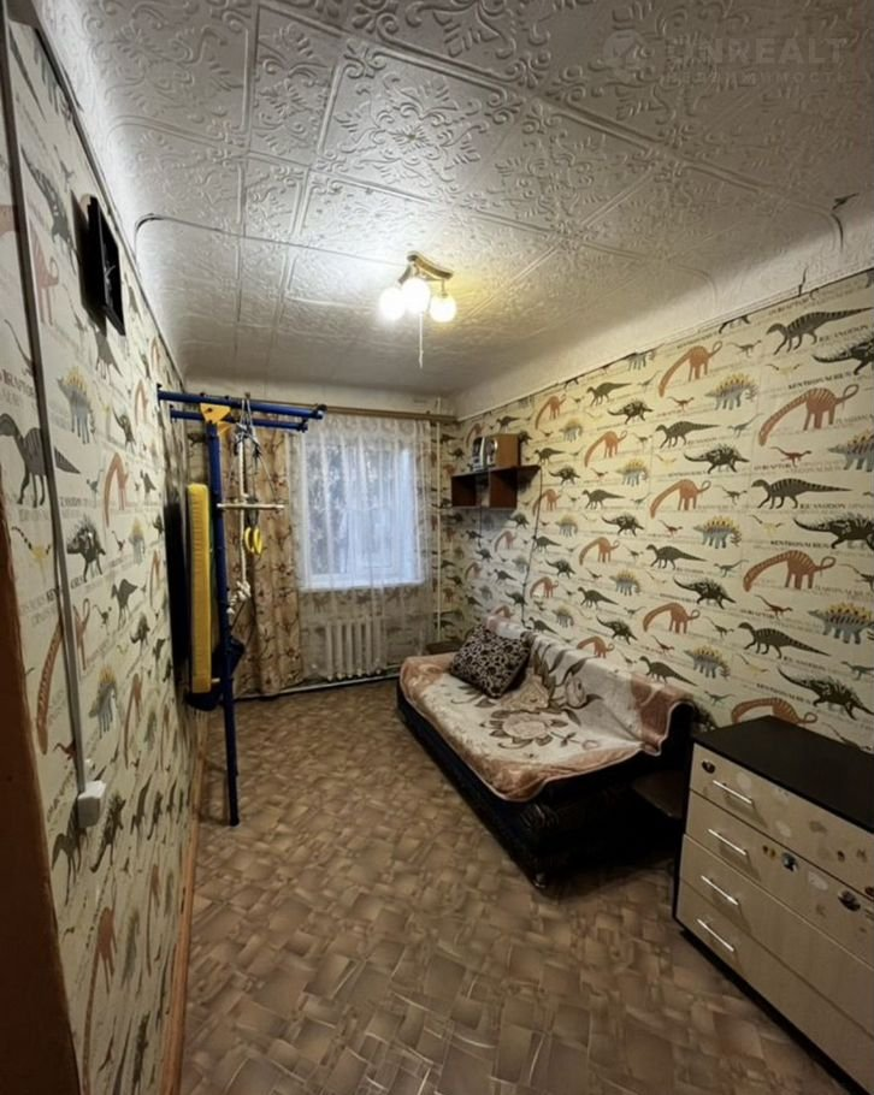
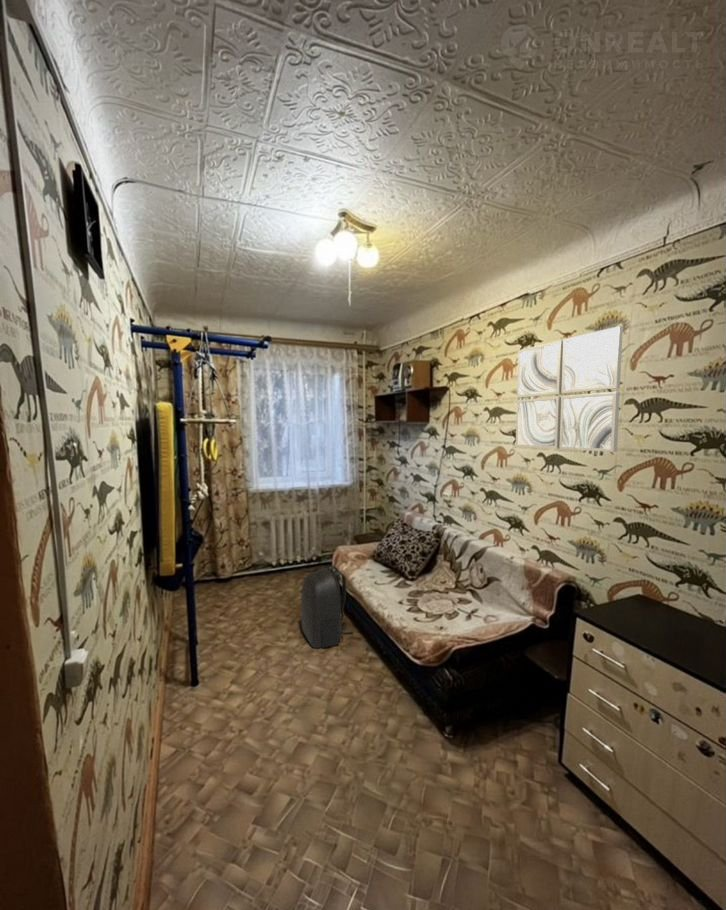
+ backpack (327, 600)
+ wall art (561, 396)
